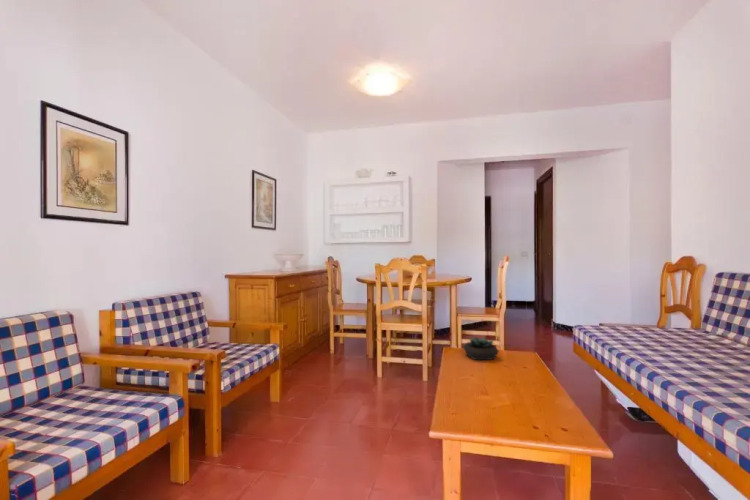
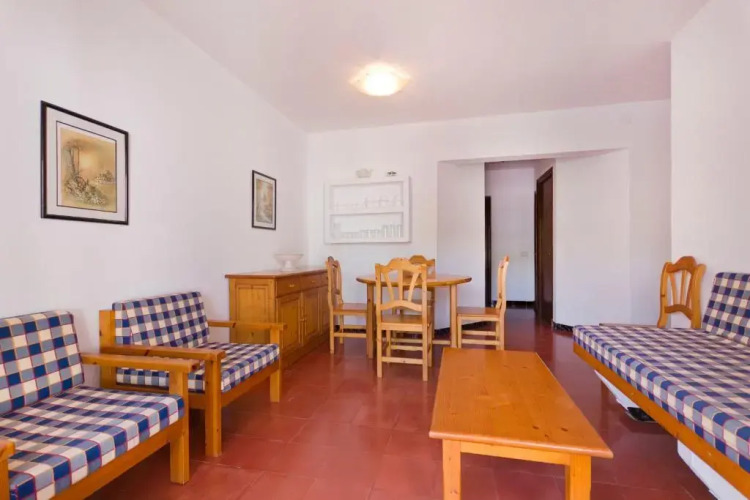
- succulent plant (480, 347)
